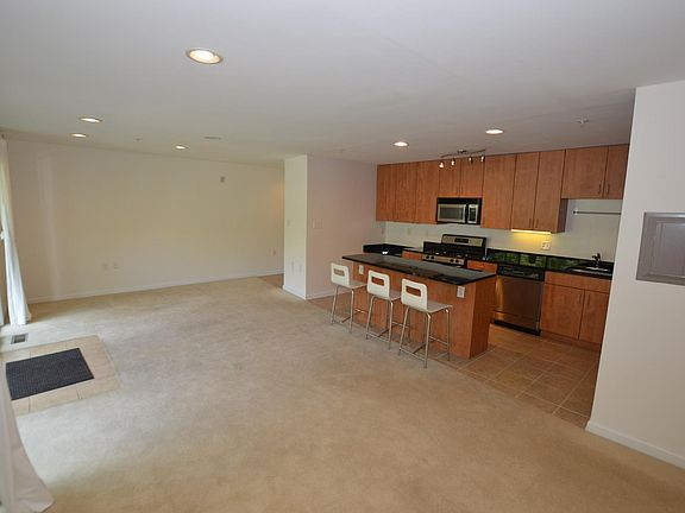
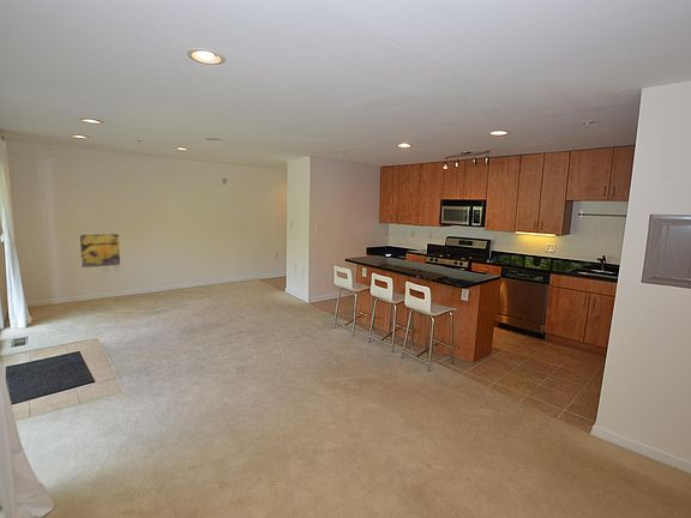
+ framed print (100, 249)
